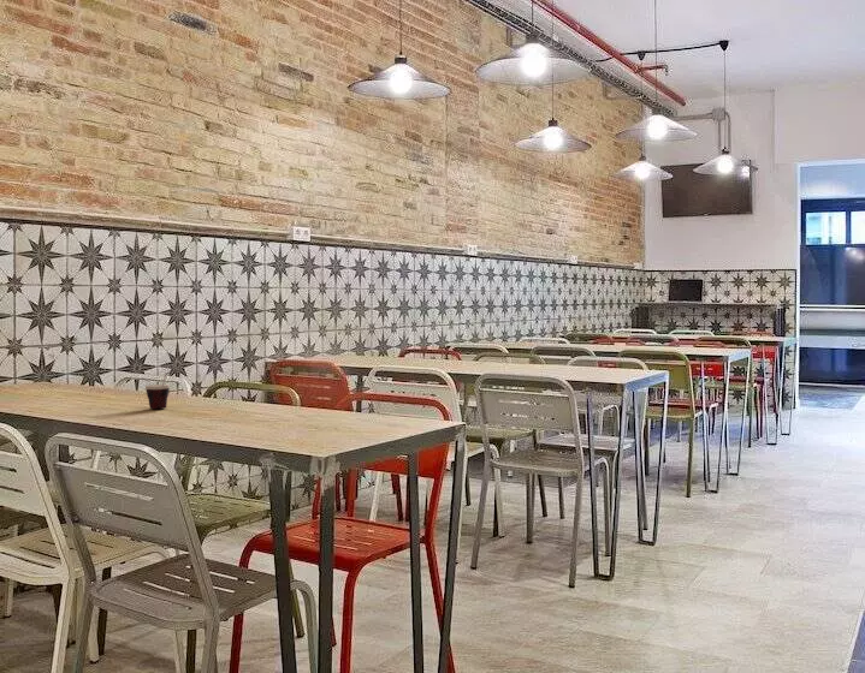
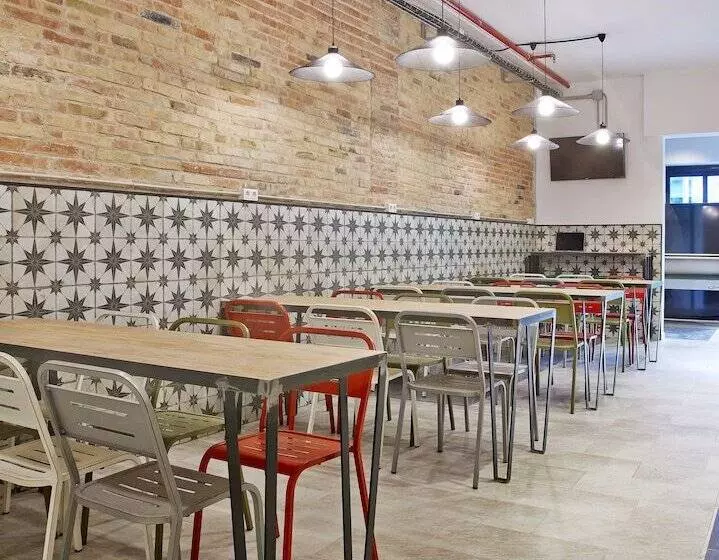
- cup (162, 388)
